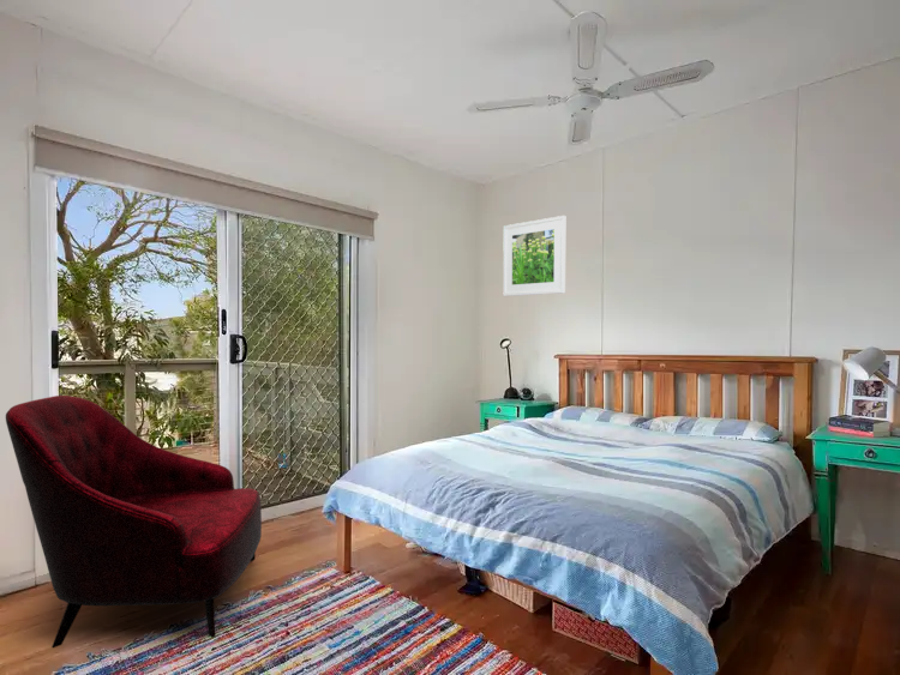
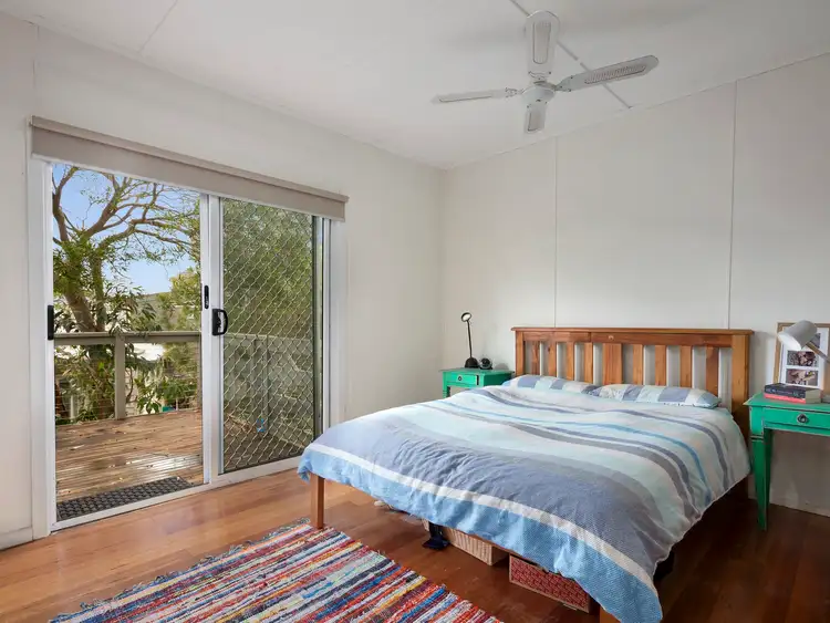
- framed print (533, 258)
- armchair (148, 499)
